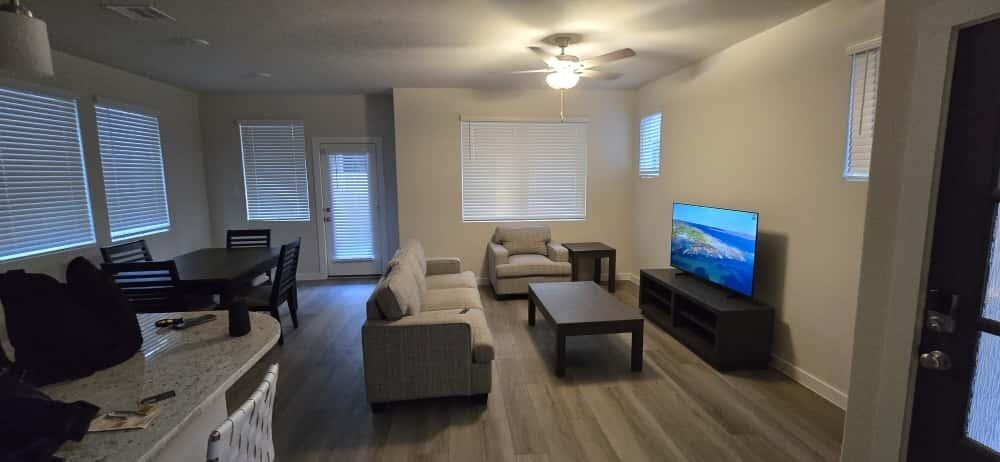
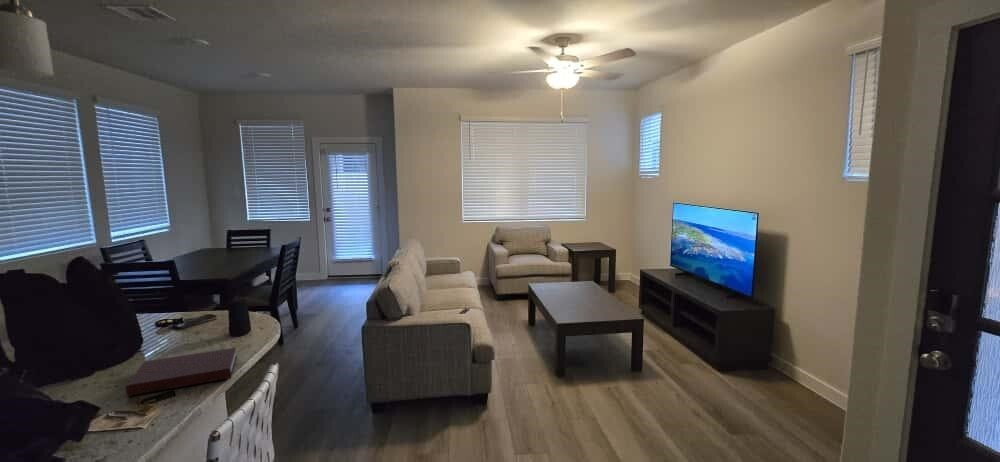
+ notebook (186, 369)
